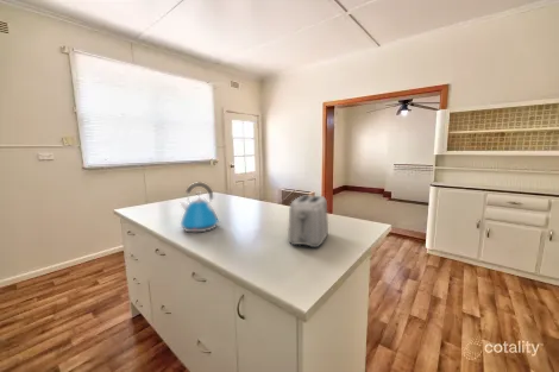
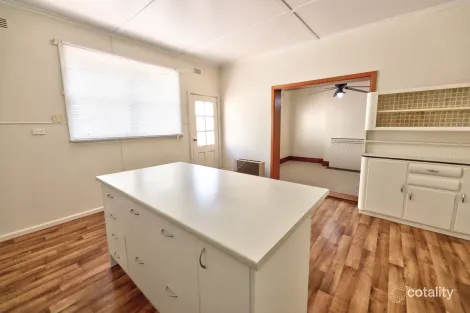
- kettle (200, 204)
- toaster (309, 217)
